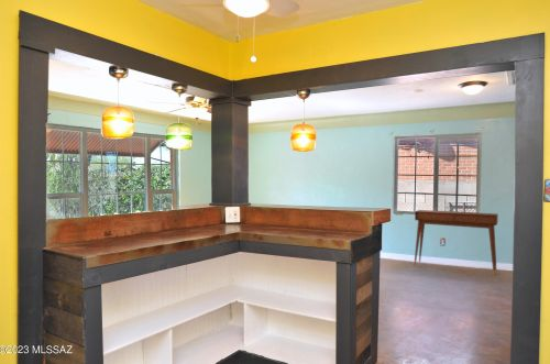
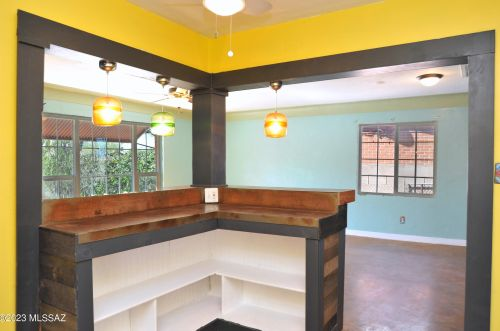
- desk (454, 225)
